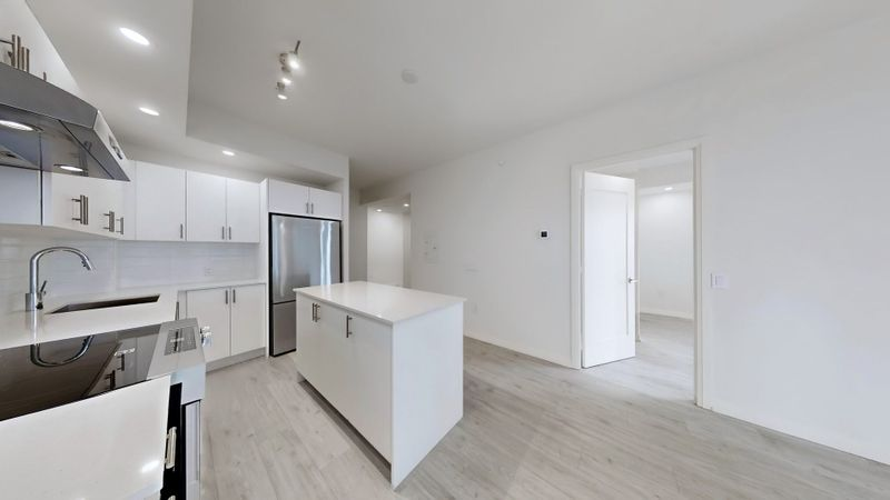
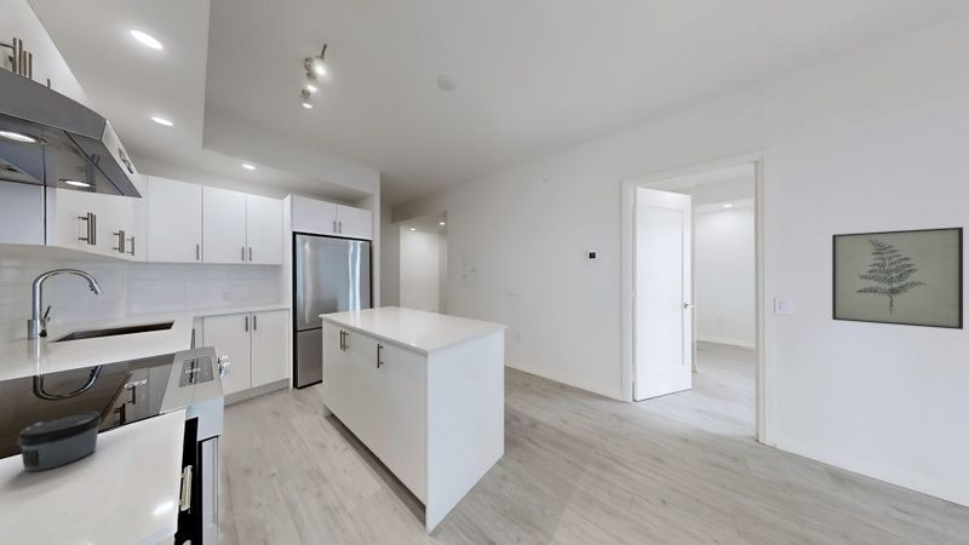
+ jar (62, 440)
+ wall art (890, 277)
